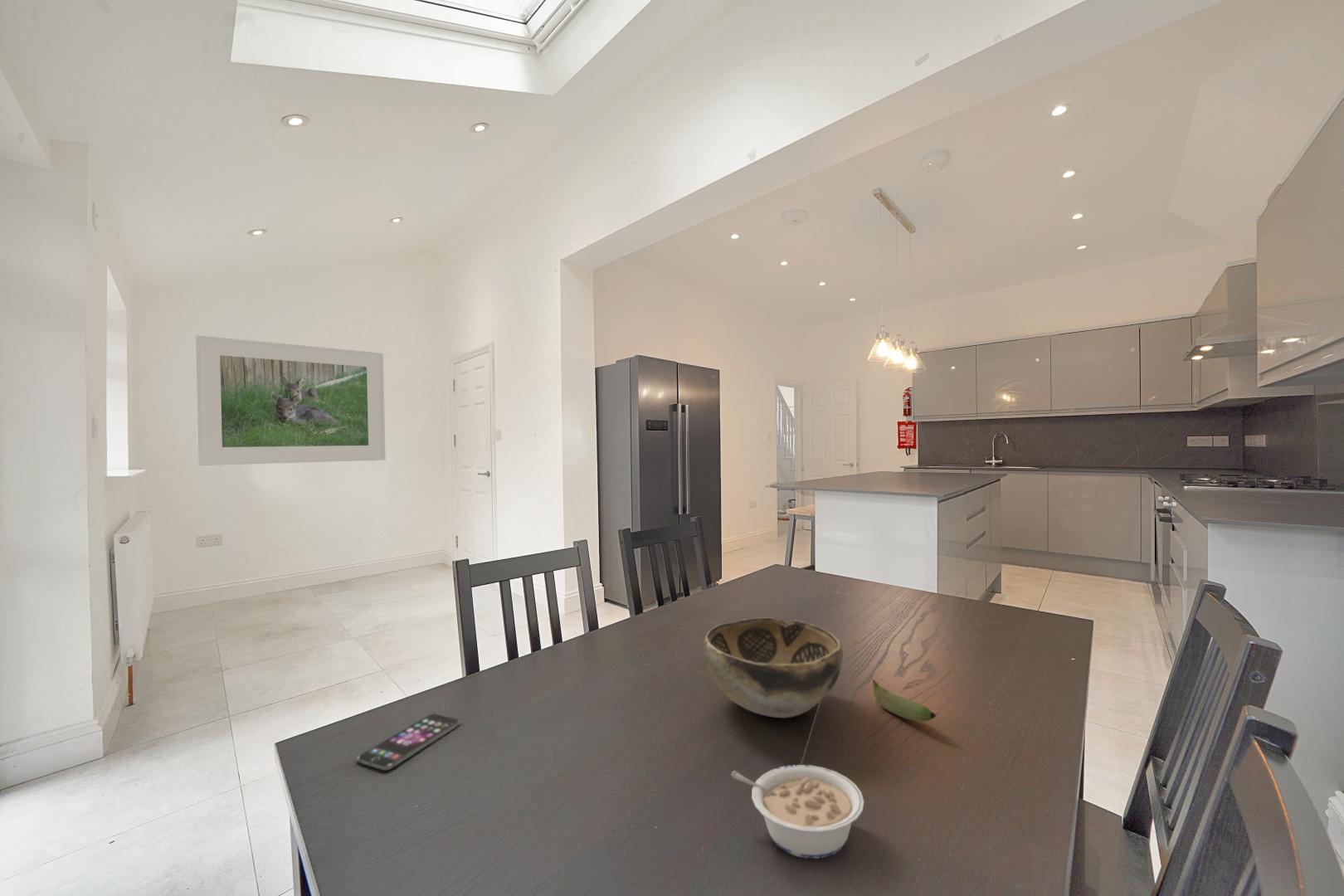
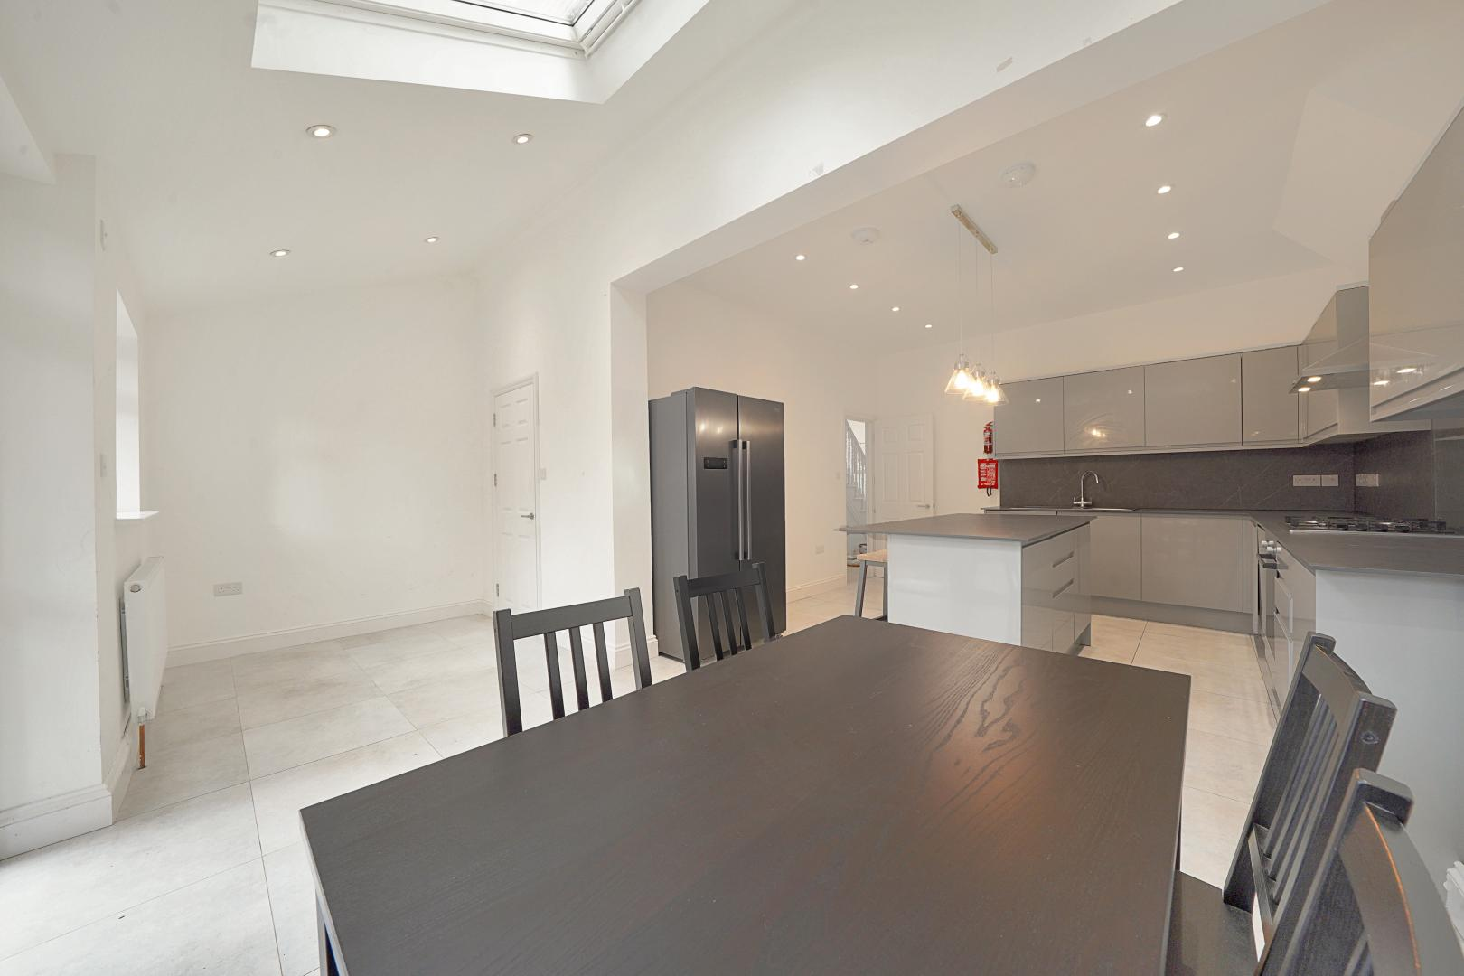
- smartphone (411, 739)
- legume (802, 811)
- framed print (299, 403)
- banana (903, 705)
- decorative bowl (772, 671)
